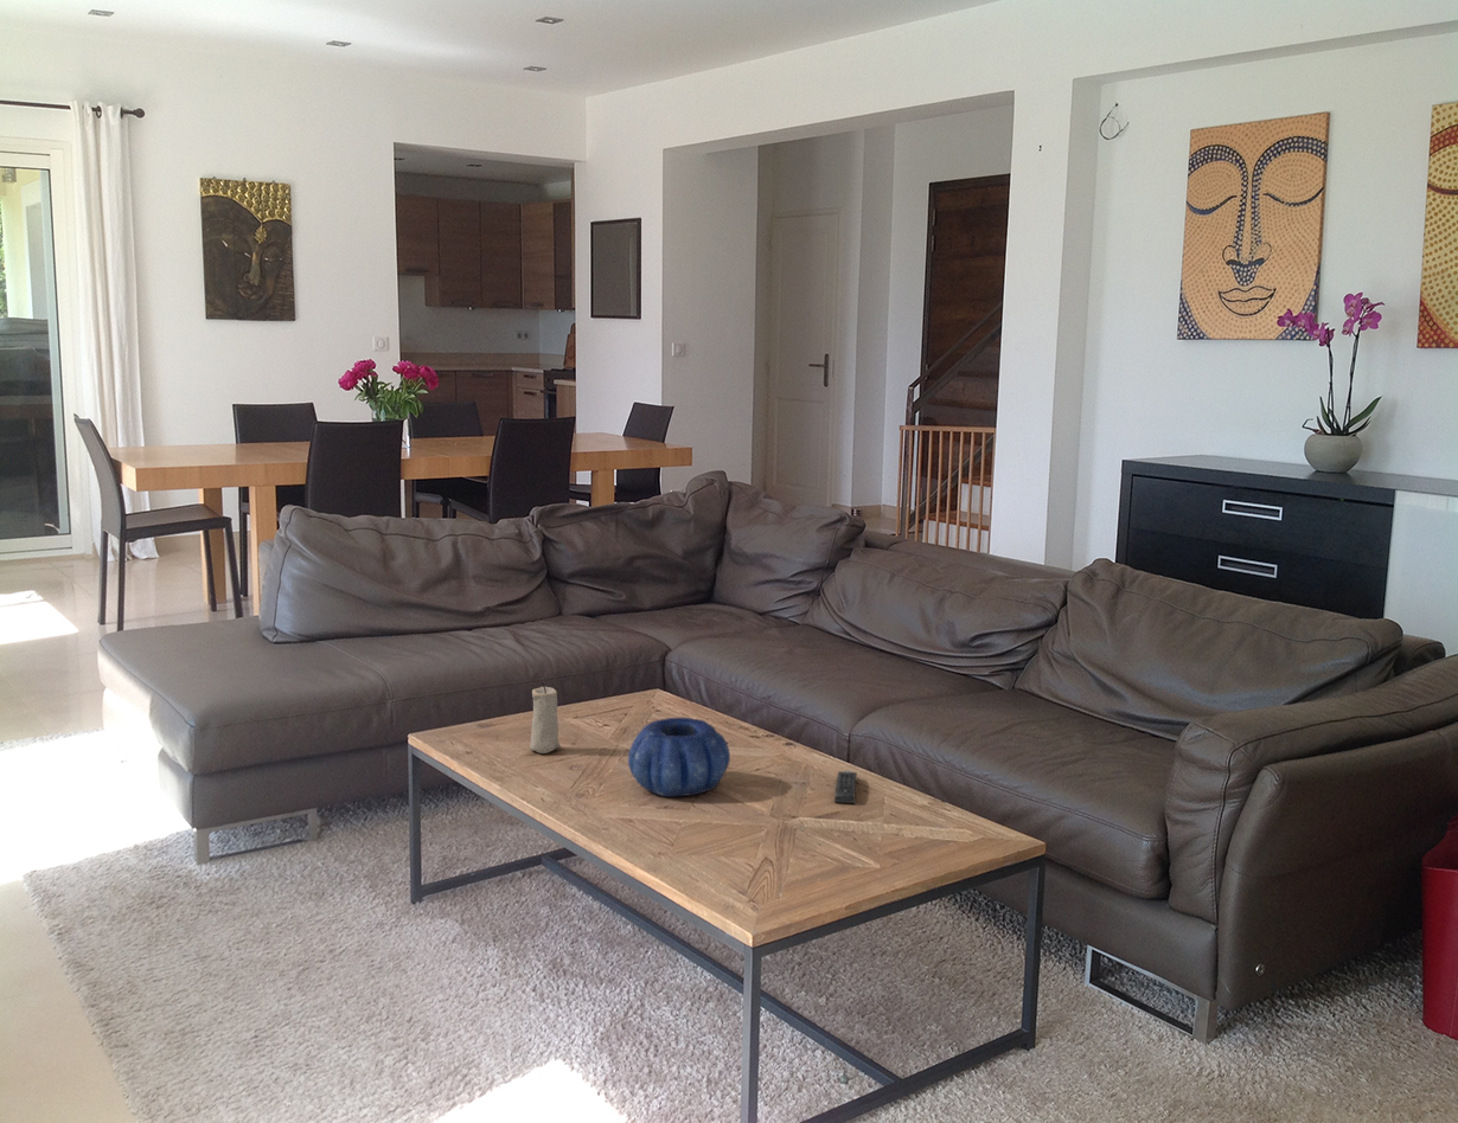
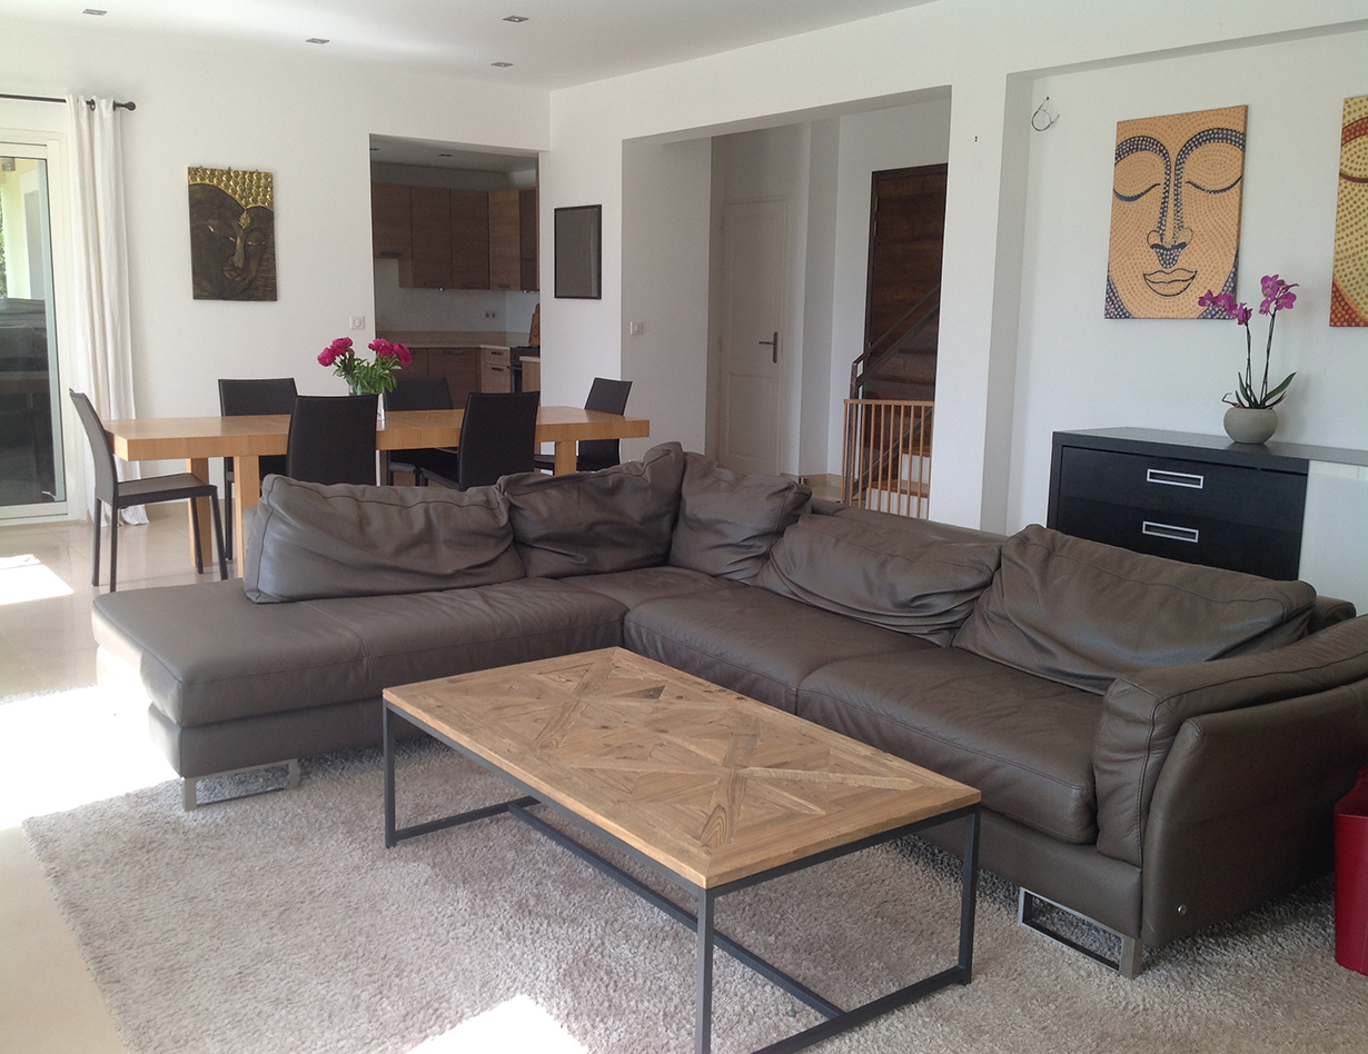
- candle (544, 715)
- decorative bowl (678, 755)
- remote control (845, 784)
